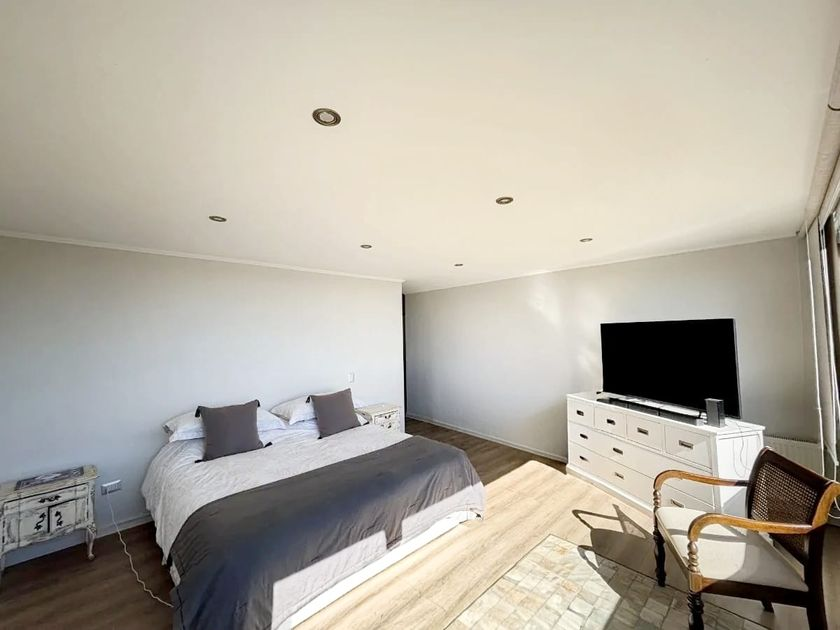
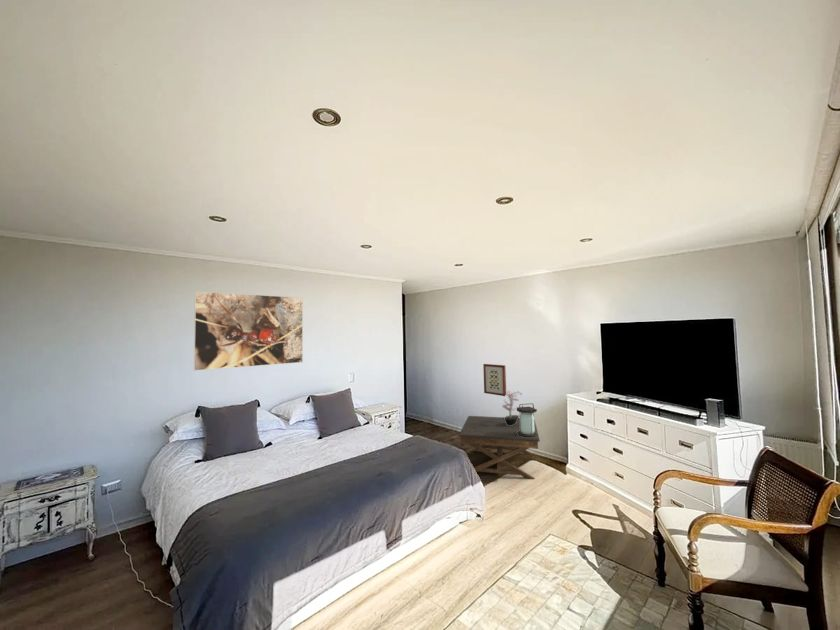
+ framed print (253, 330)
+ wall art (494, 379)
+ coffee table (499, 444)
+ lantern (526, 418)
+ potted plant (512, 405)
